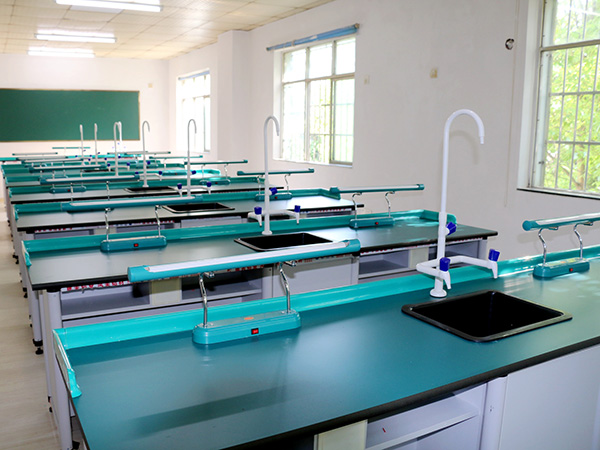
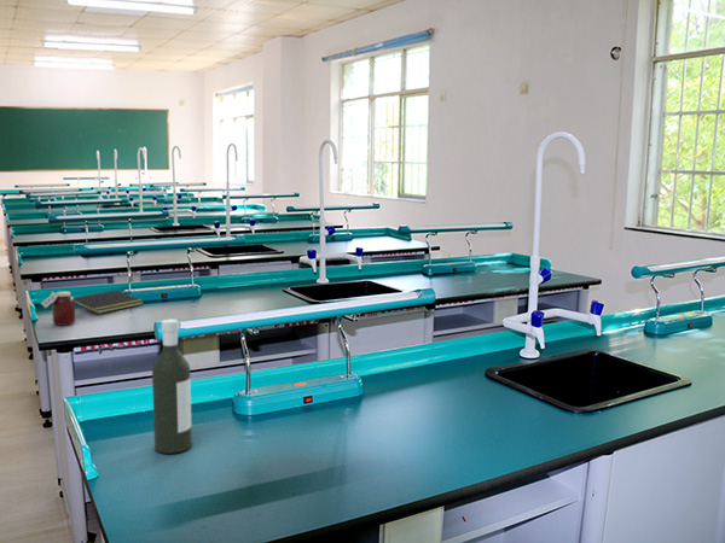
+ notepad (108, 300)
+ bottle (170, 384)
+ jar (58, 308)
